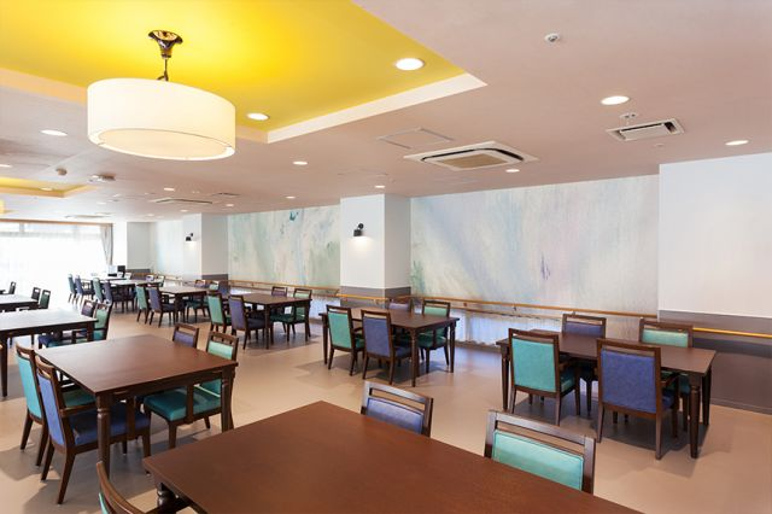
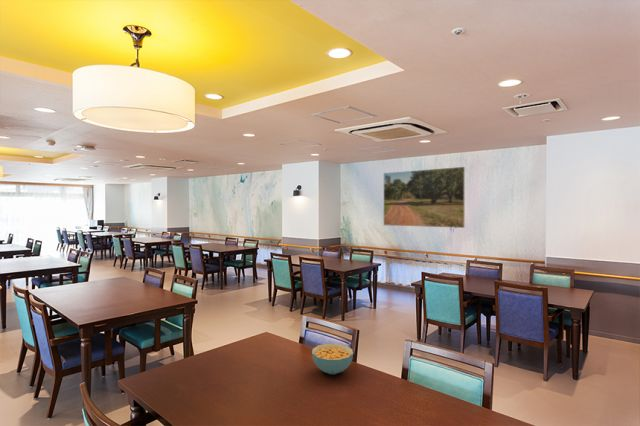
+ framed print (421, 198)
+ cereal bowl (332, 361)
